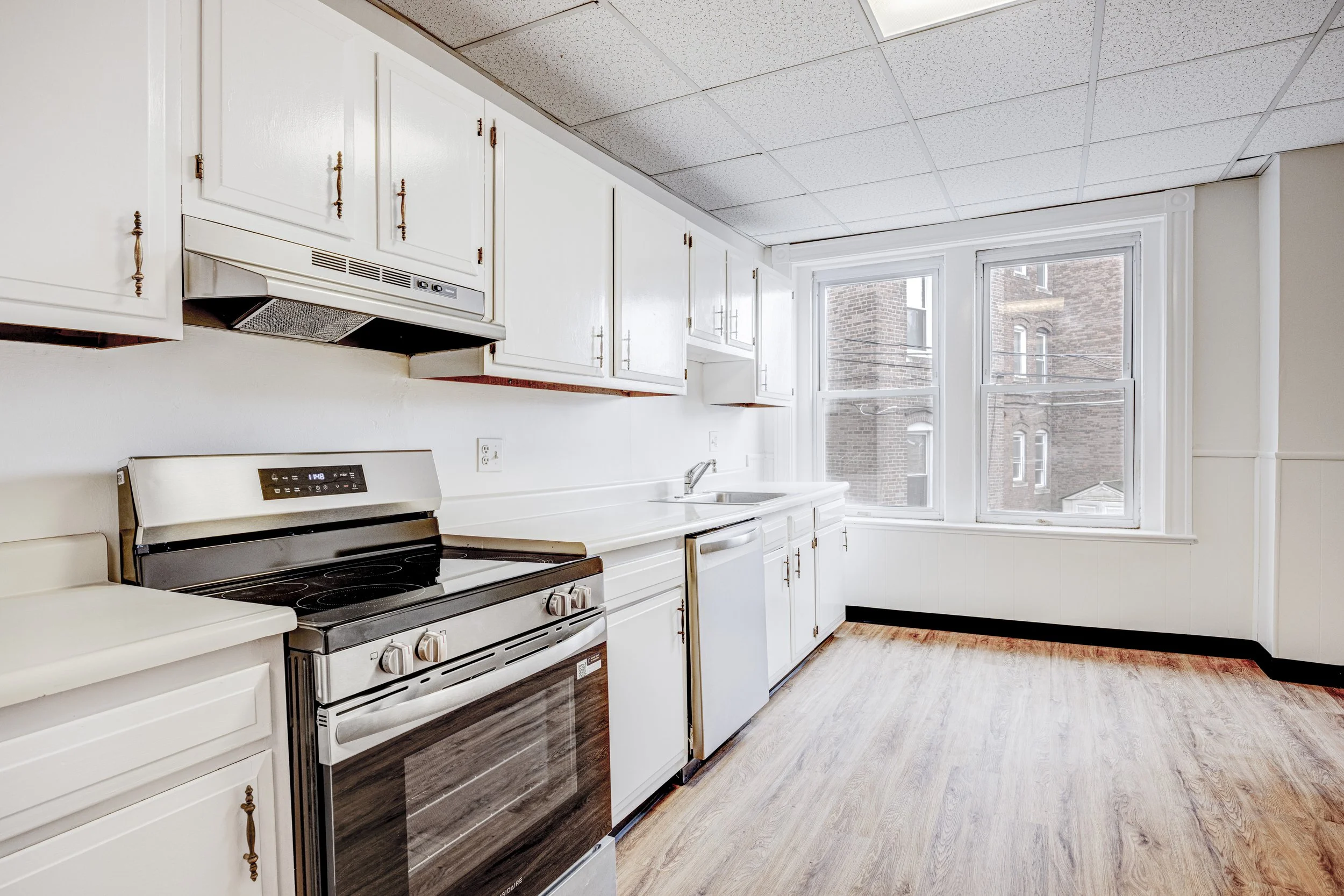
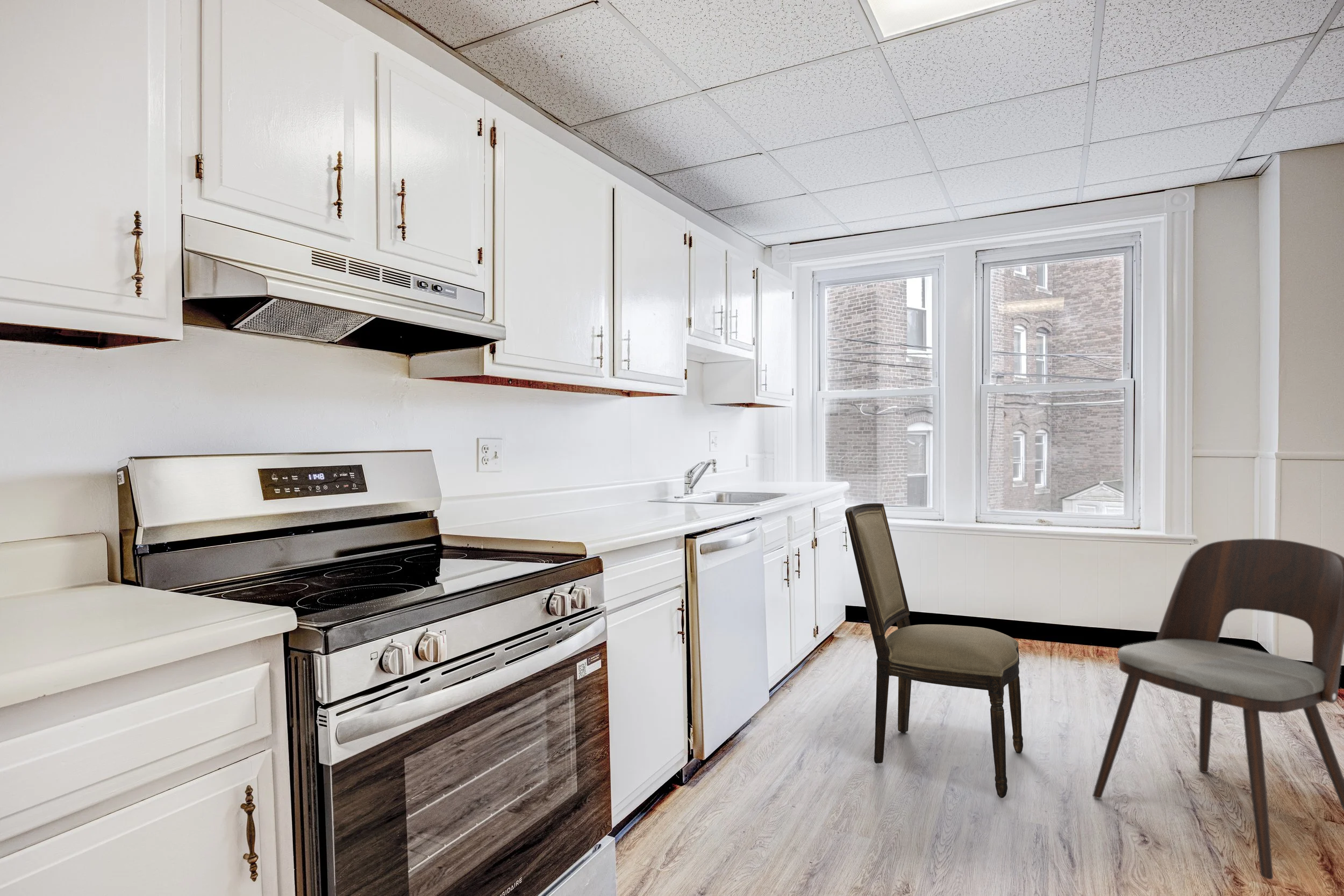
+ dining chair (1229, 679)
+ dining chair (935, 633)
